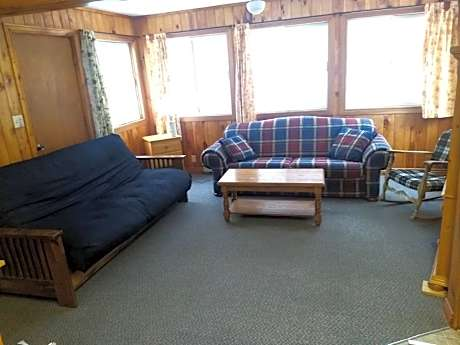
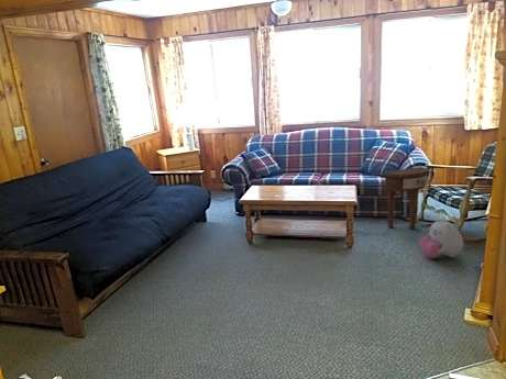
+ side table (410, 198)
+ plush toy (441, 238)
